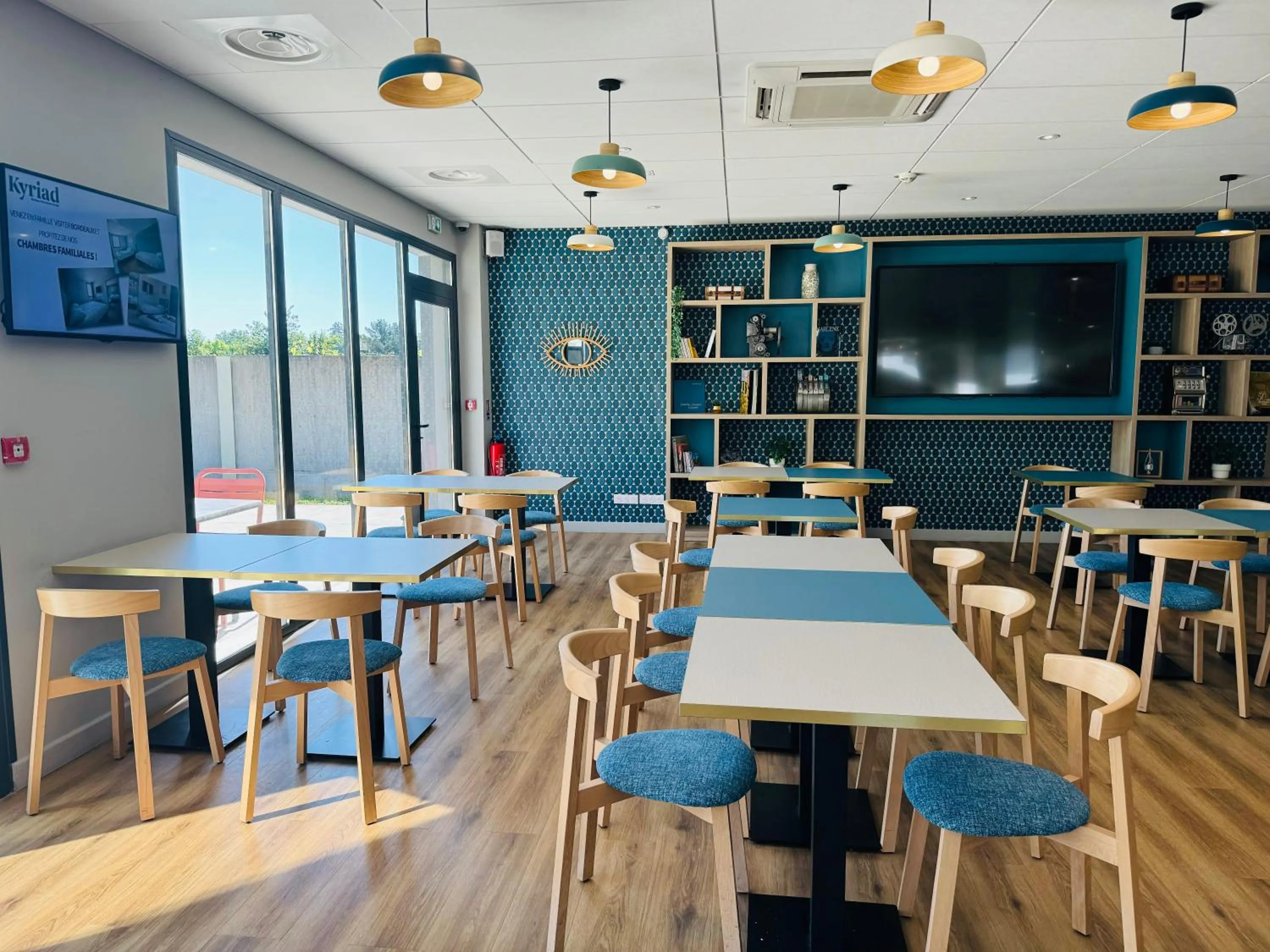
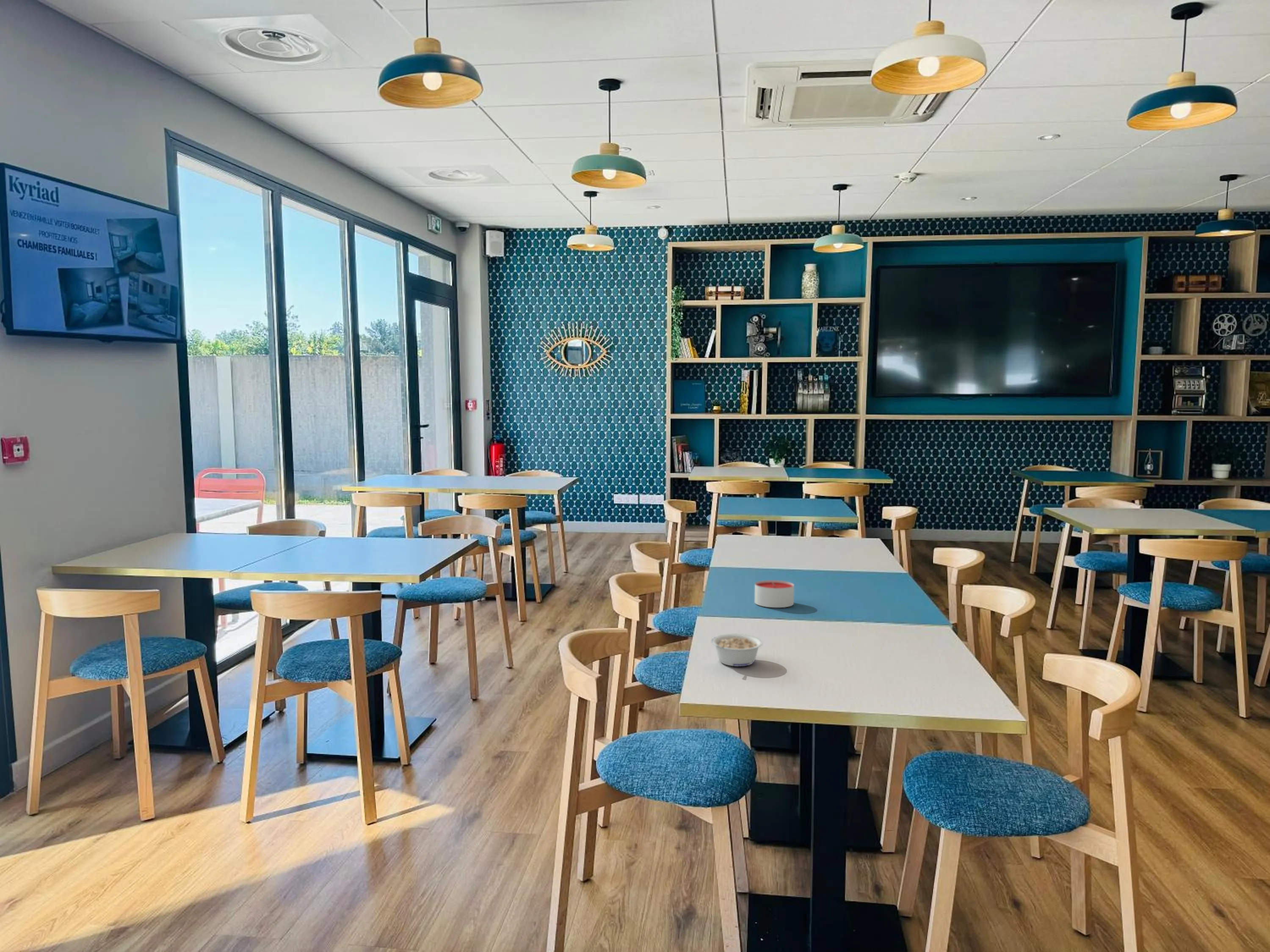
+ legume (737, 649)
+ candle (774, 593)
